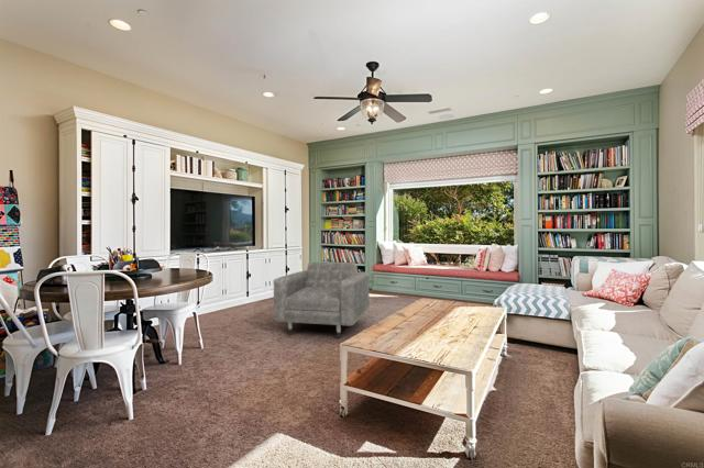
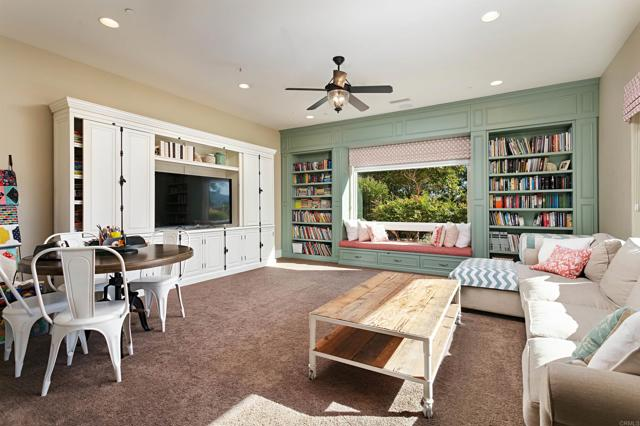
- armchair (324, 296)
